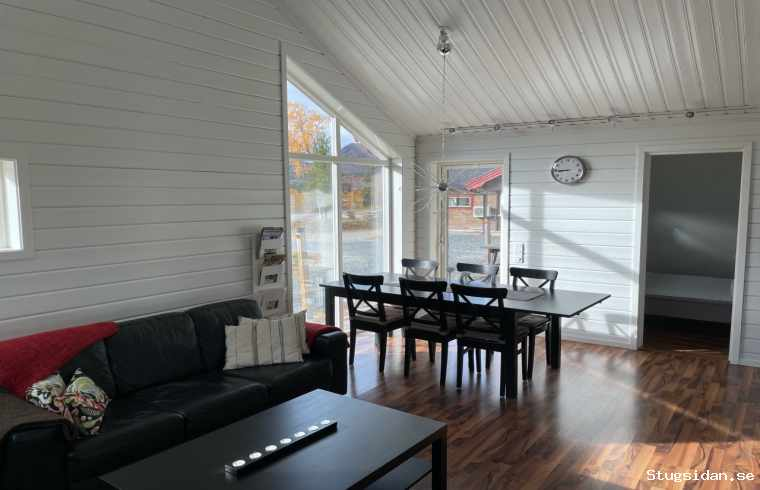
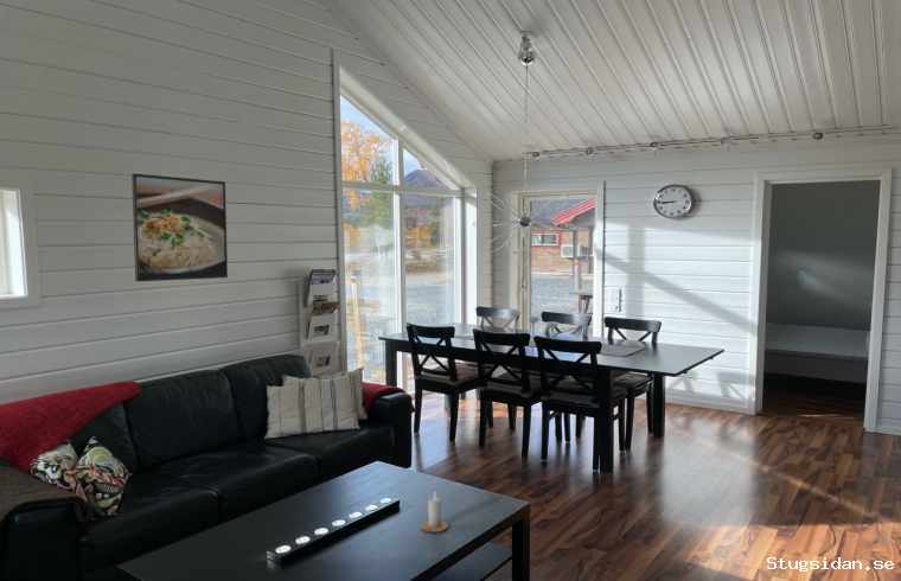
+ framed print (183, 229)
+ candle (434, 506)
